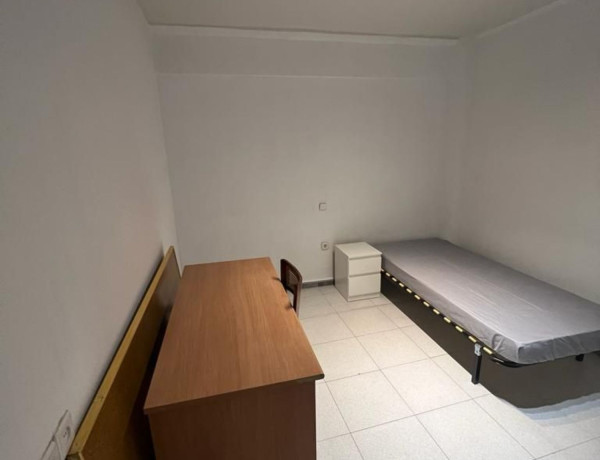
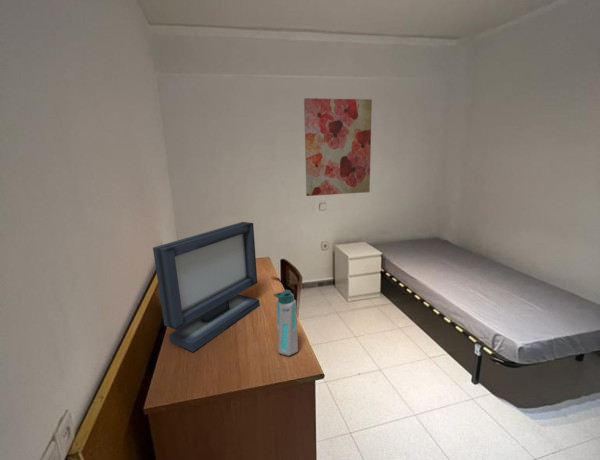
+ wall art (338, 148)
+ water bottle (286, 322)
+ monitor (215, 279)
